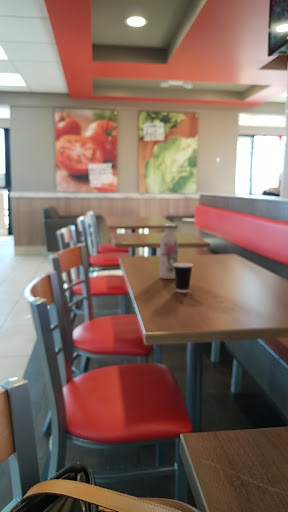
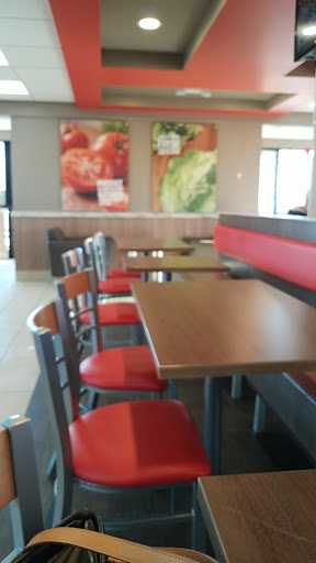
- water bottle (169, 251)
- dixie cup (182, 277)
